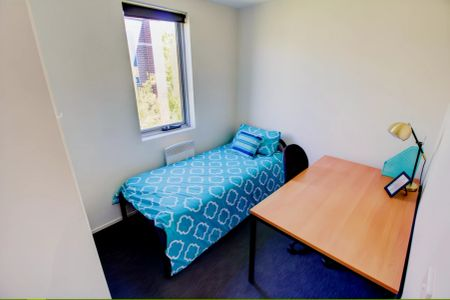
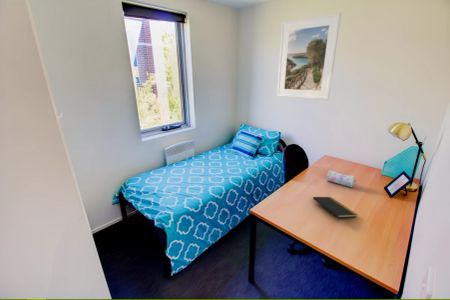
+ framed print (304, 60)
+ pencil case (340, 178)
+ notepad (334, 206)
